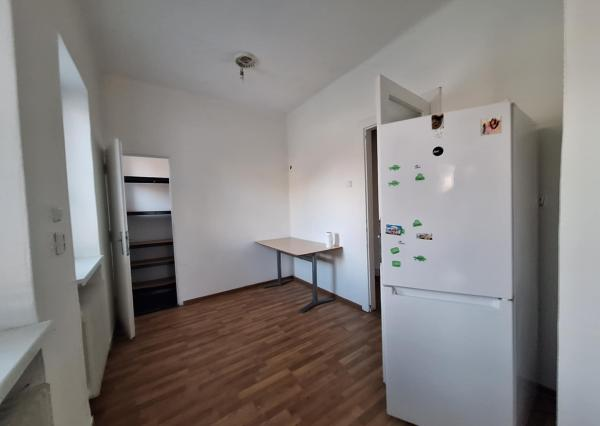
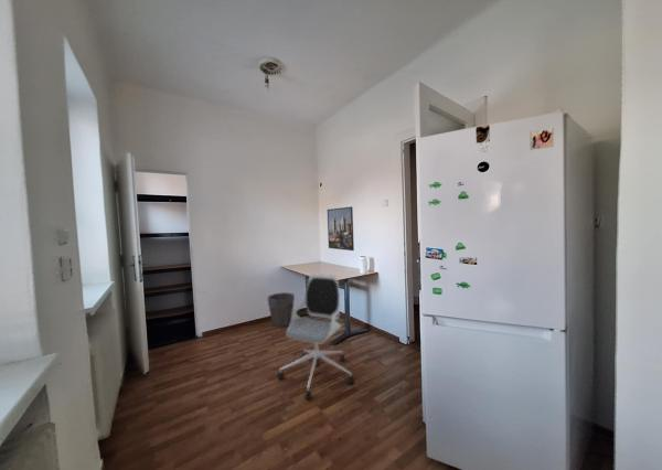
+ waste bin (281, 309)
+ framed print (339, 228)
+ office chair (312, 325)
